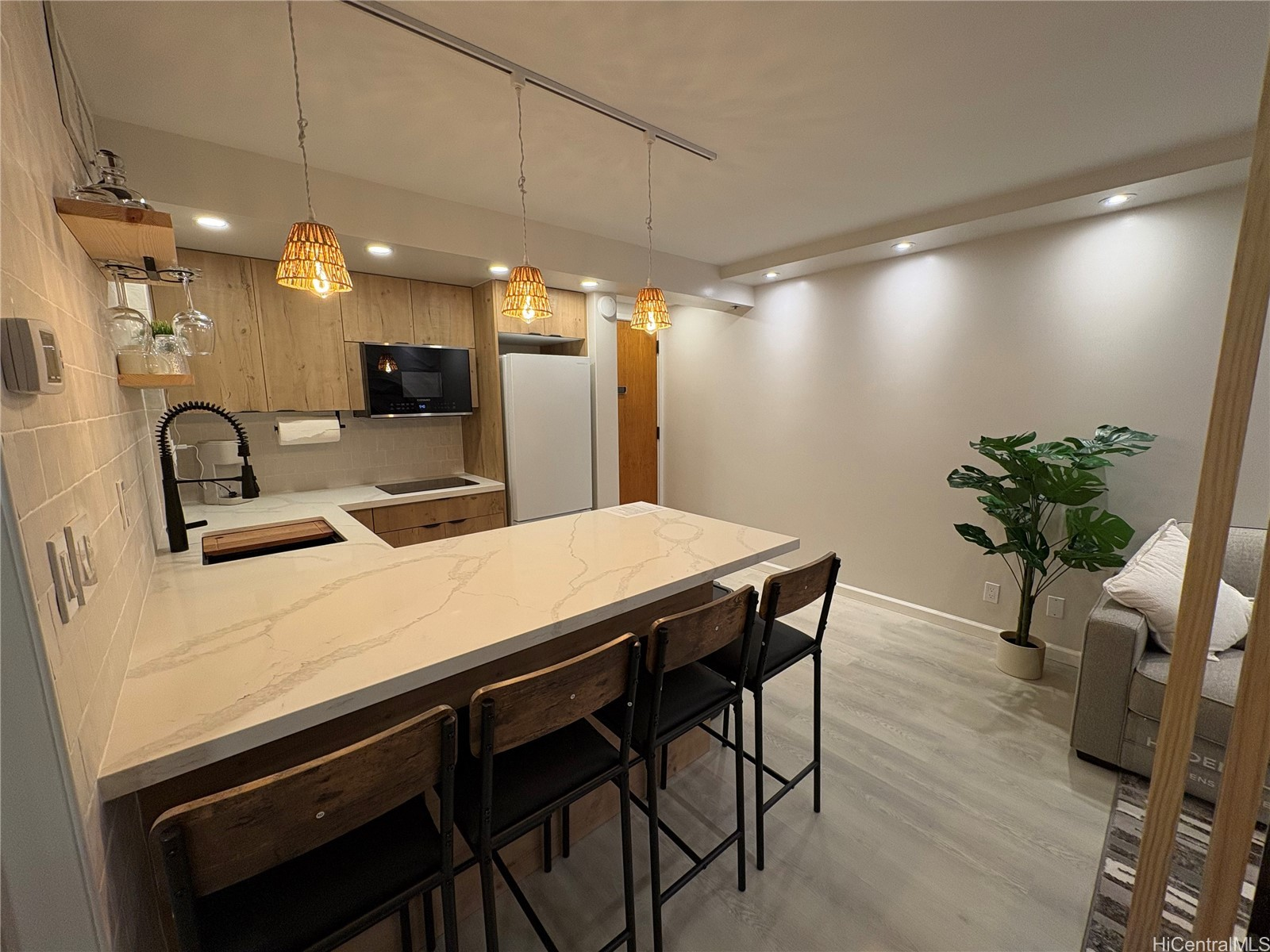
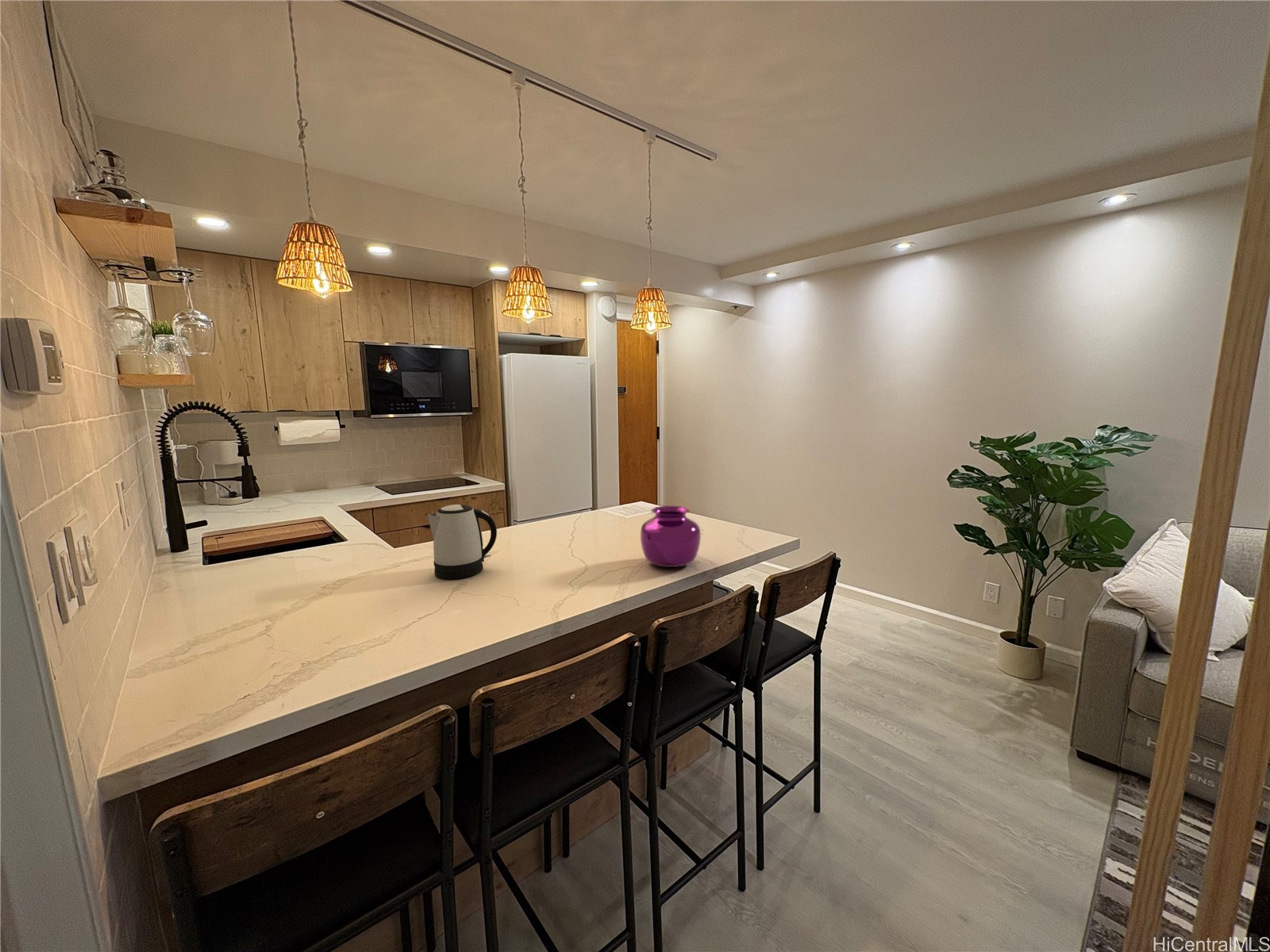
+ kettle (464, 538)
+ vase (670, 536)
